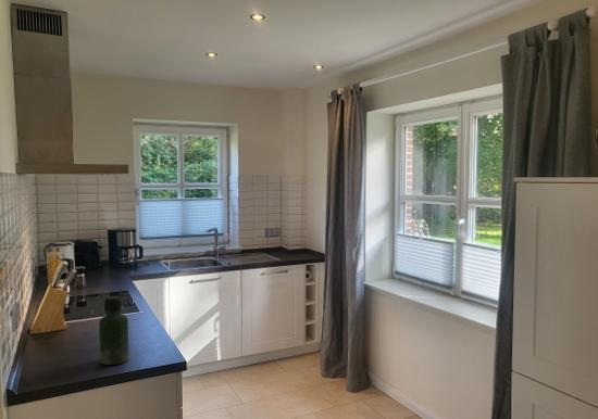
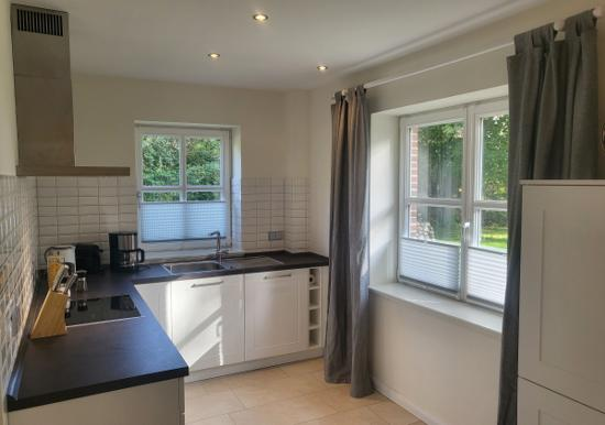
- bottle (113, 329)
